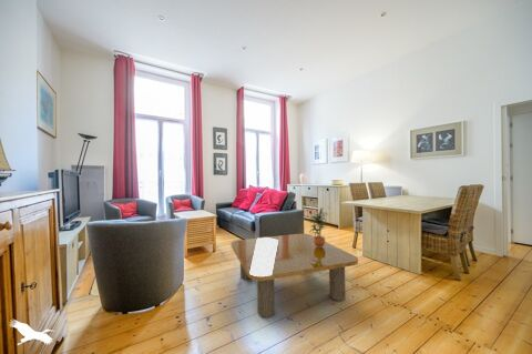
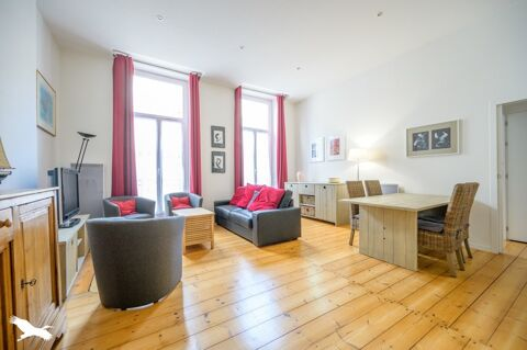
- coffee table (287, 266)
- potted plant (319, 227)
